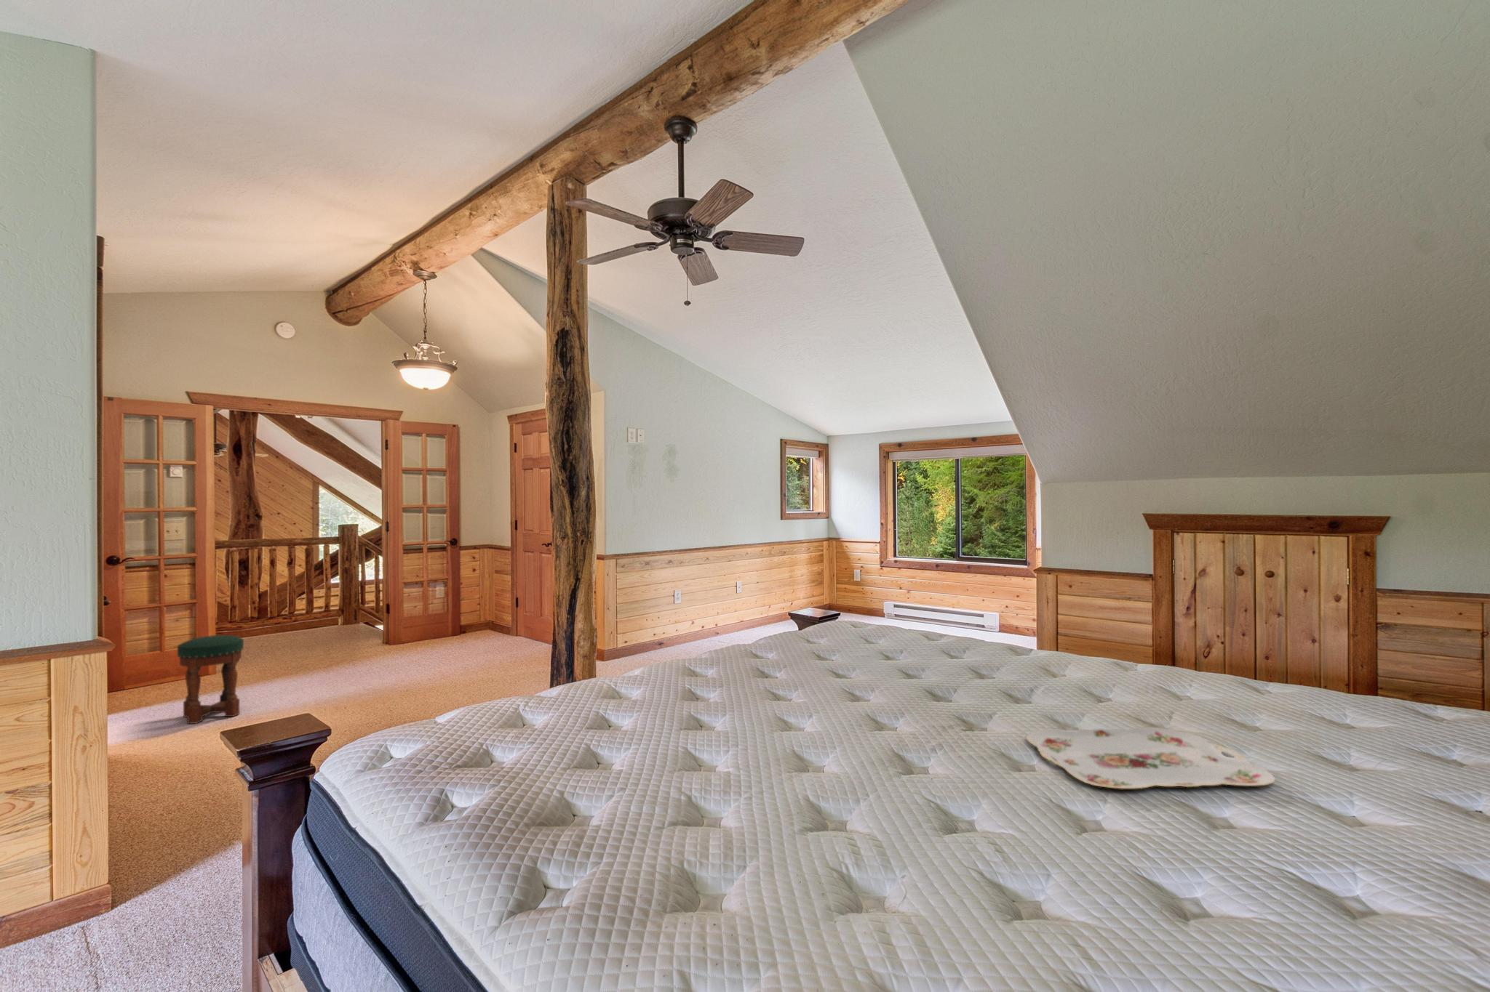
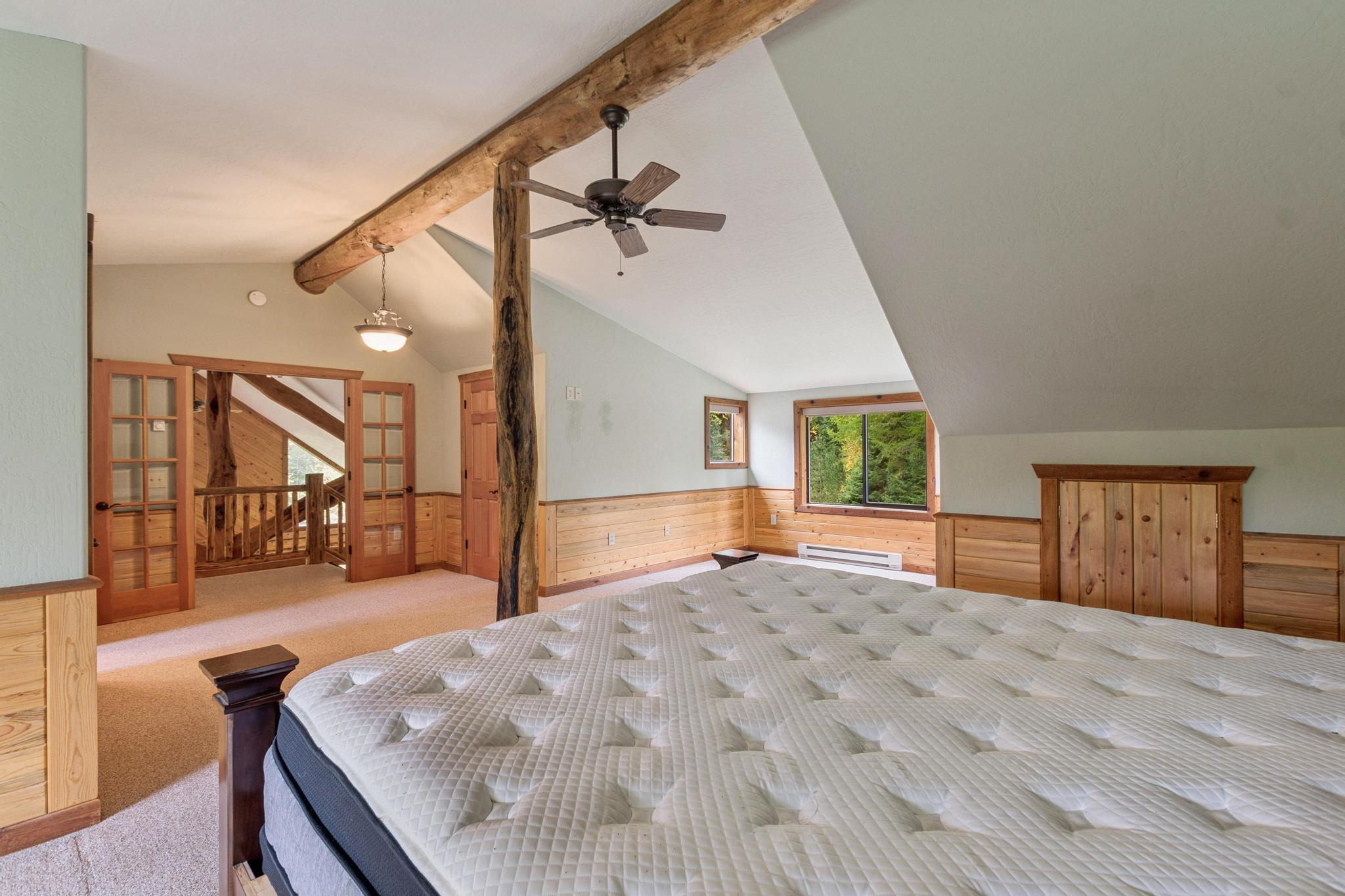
- stool (210, 665)
- serving tray (1140, 757)
